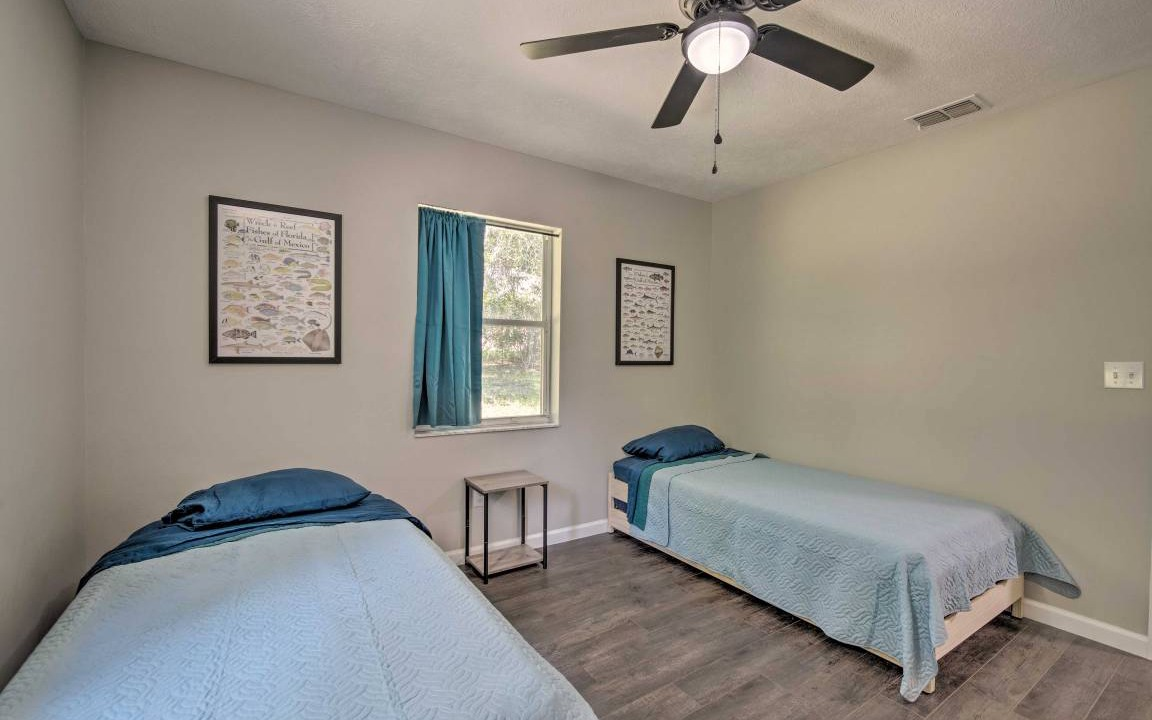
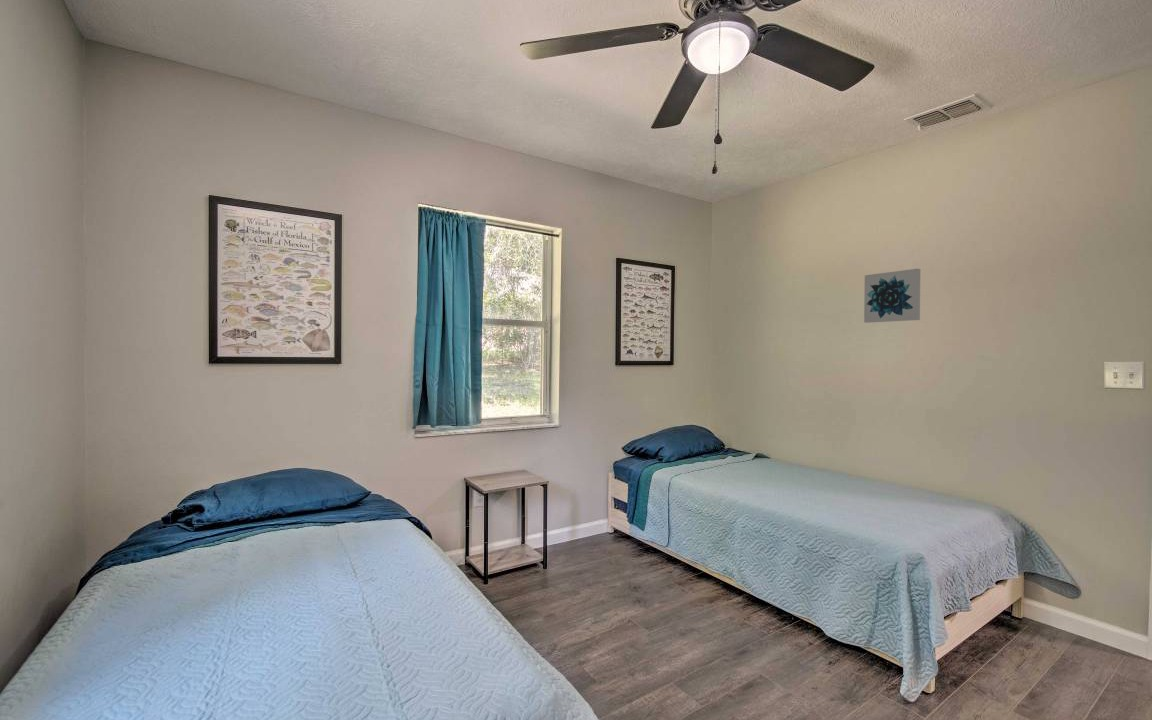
+ wall art (891, 296)
